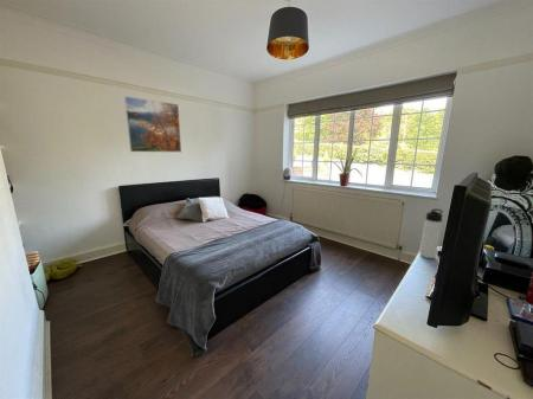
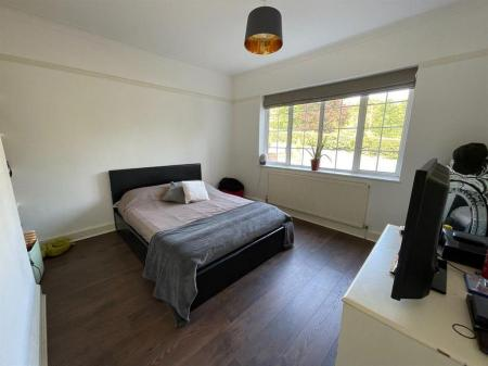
- thermos bottle (431, 233)
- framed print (155, 127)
